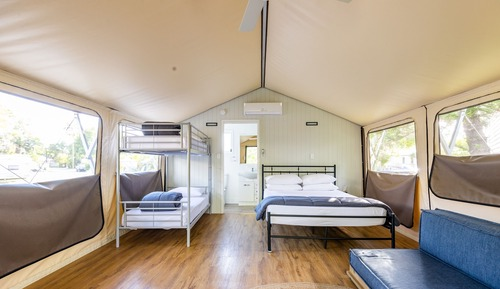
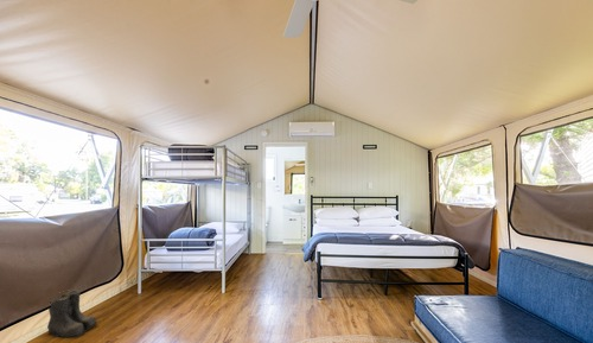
+ boots (71, 311)
